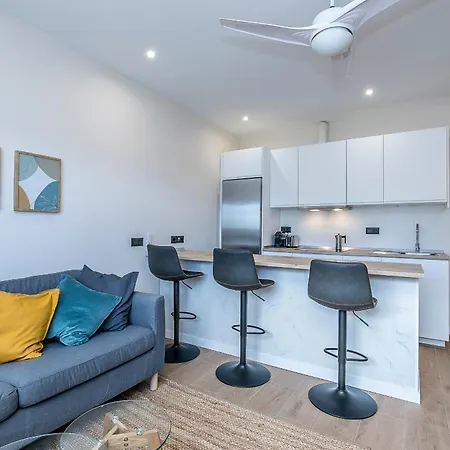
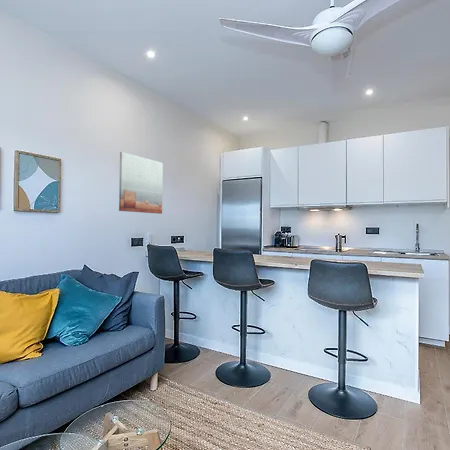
+ wall art (142, 185)
